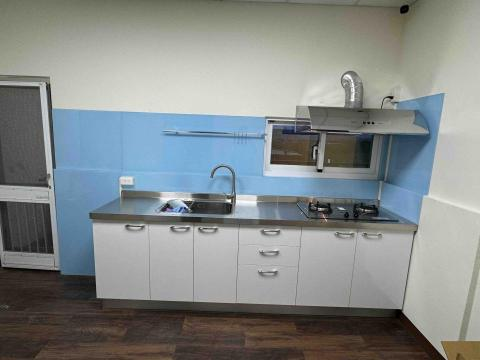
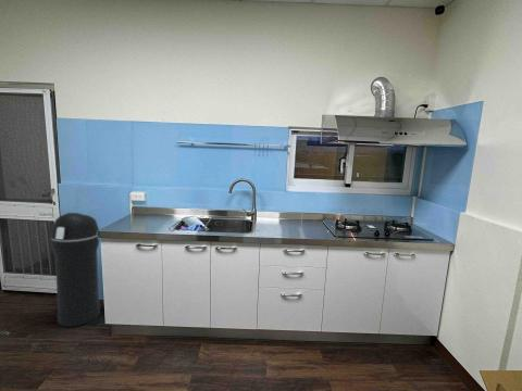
+ trash can (76, 265)
